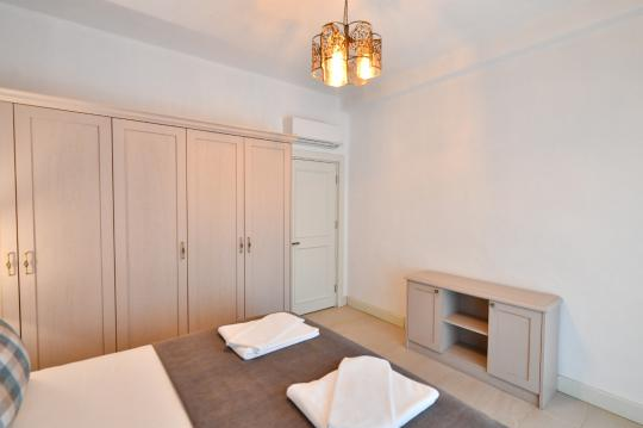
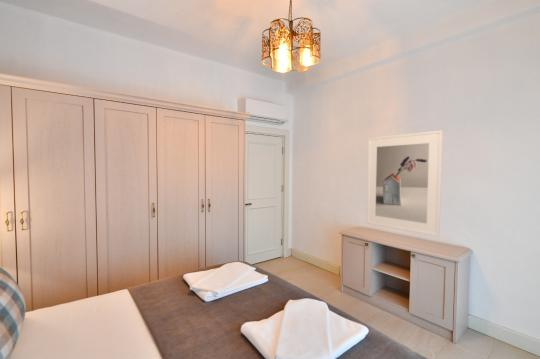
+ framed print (400, 182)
